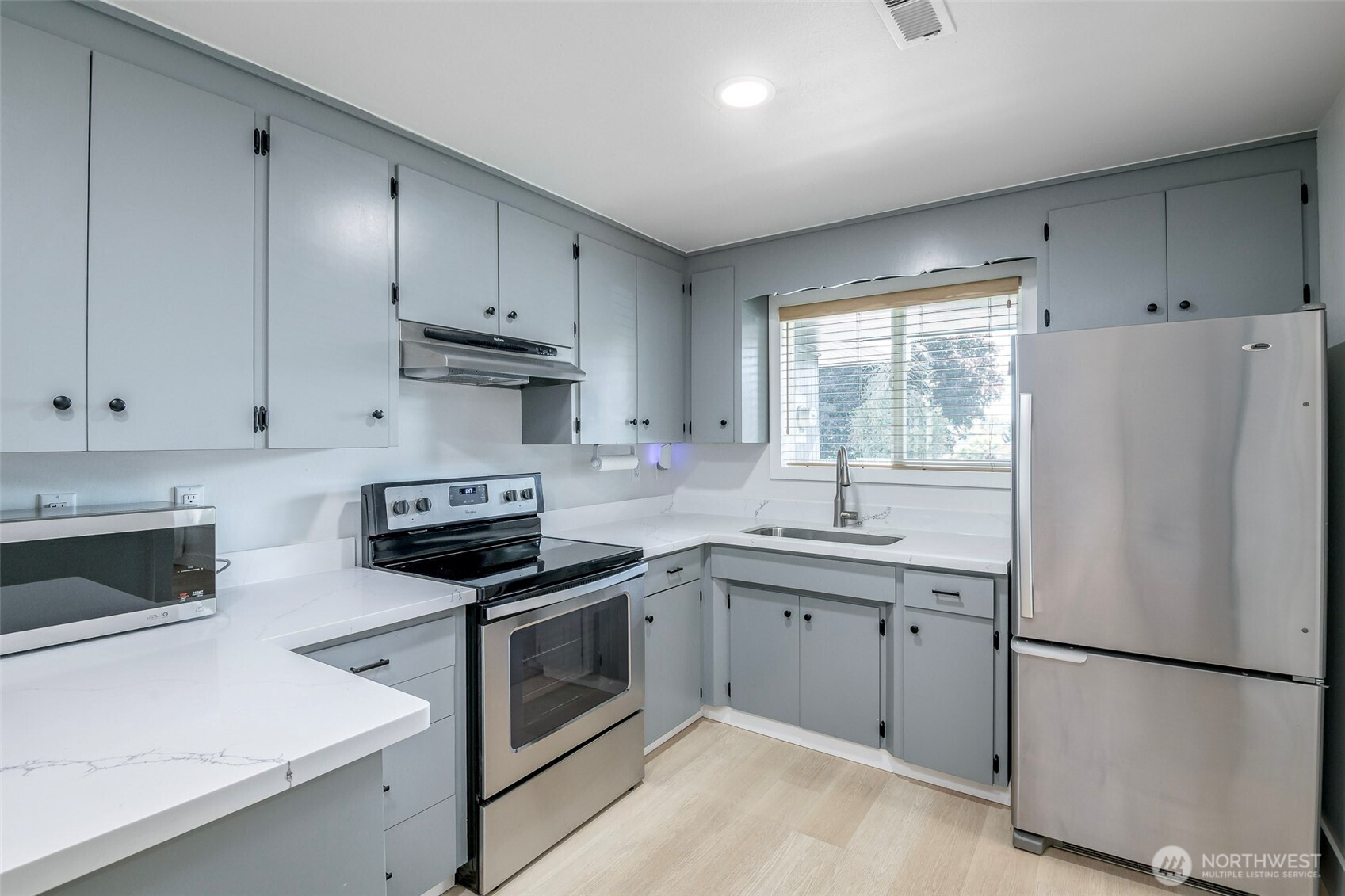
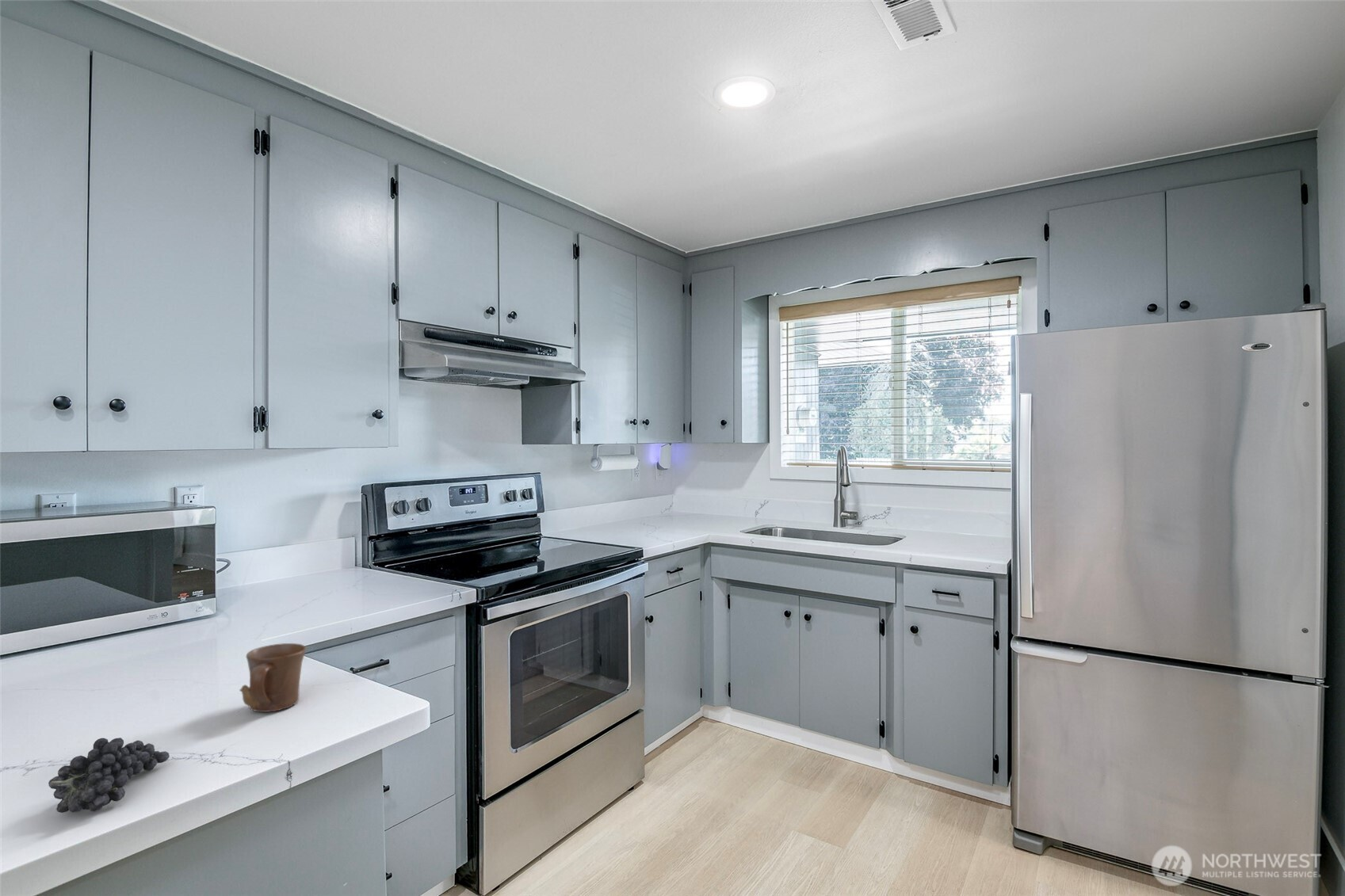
+ mug (271, 681)
+ fruit (109, 762)
